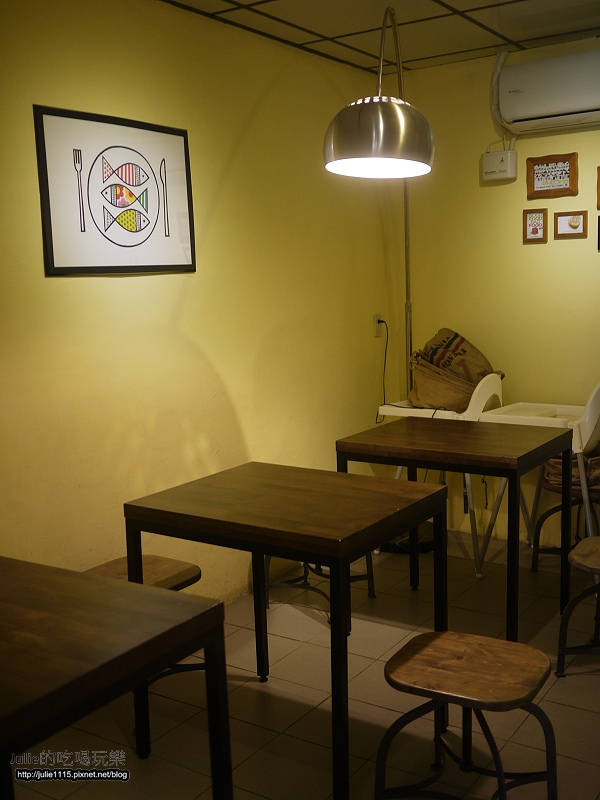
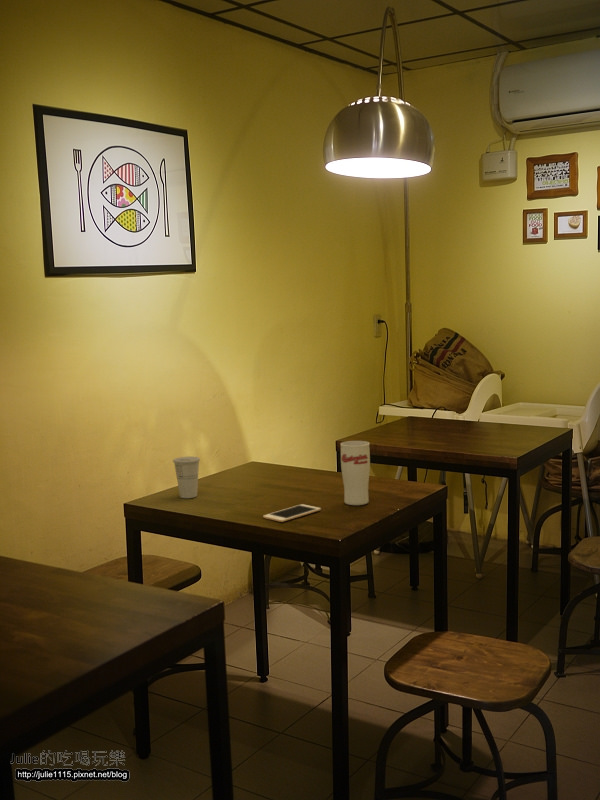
+ cell phone (292, 512)
+ cup (355, 473)
+ cup (187, 477)
